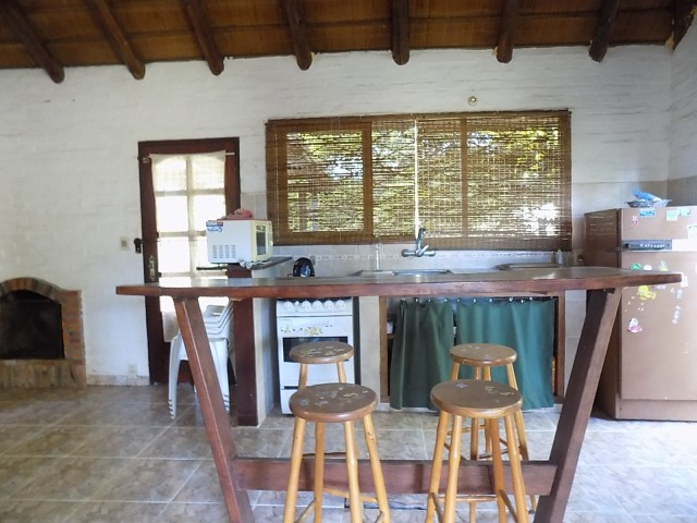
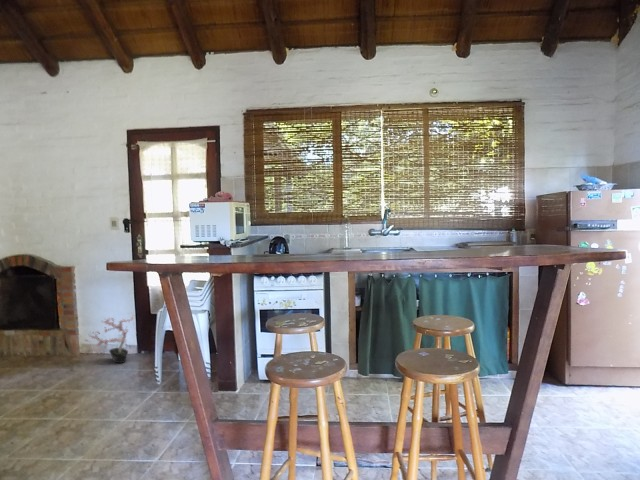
+ potted plant (111, 339)
